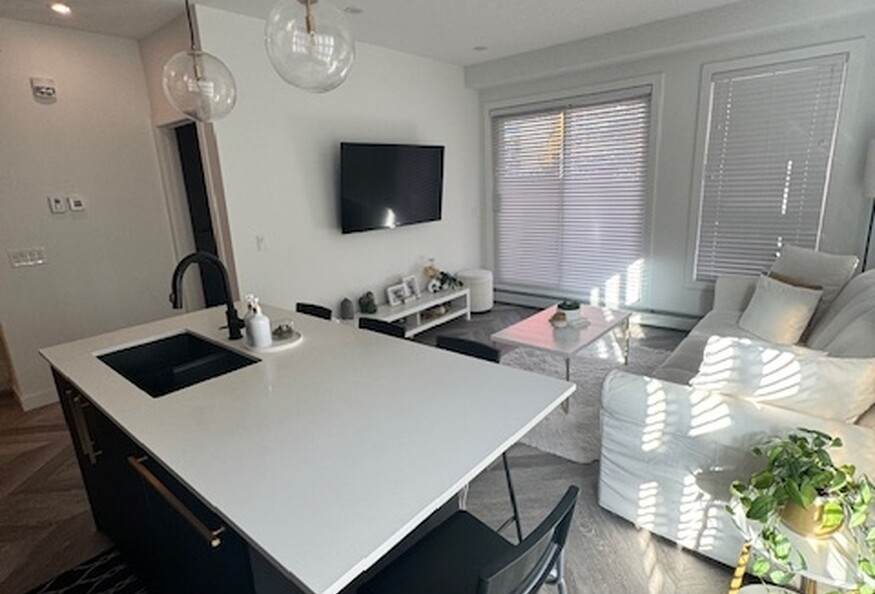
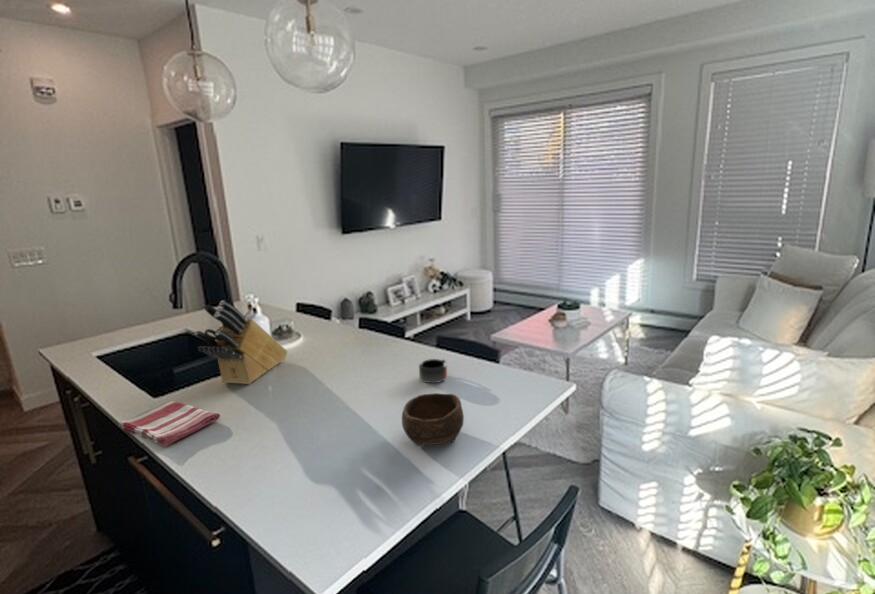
+ knife block (243, 335)
+ mug (435, 369)
+ bowl (432, 419)
+ dish towel (169, 419)
